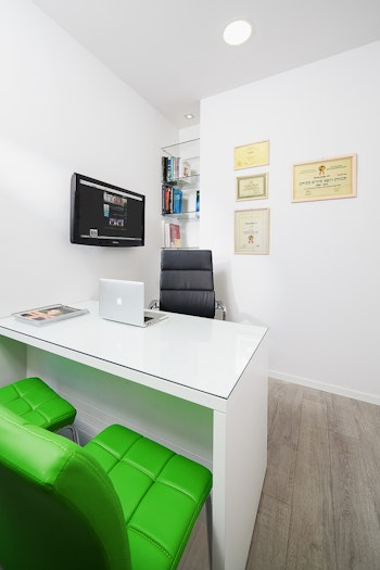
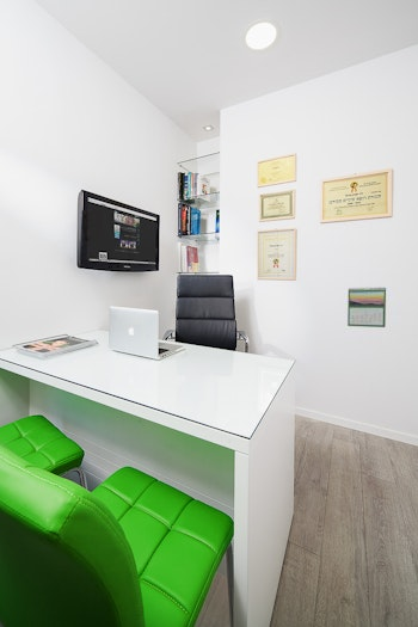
+ calendar (365, 306)
